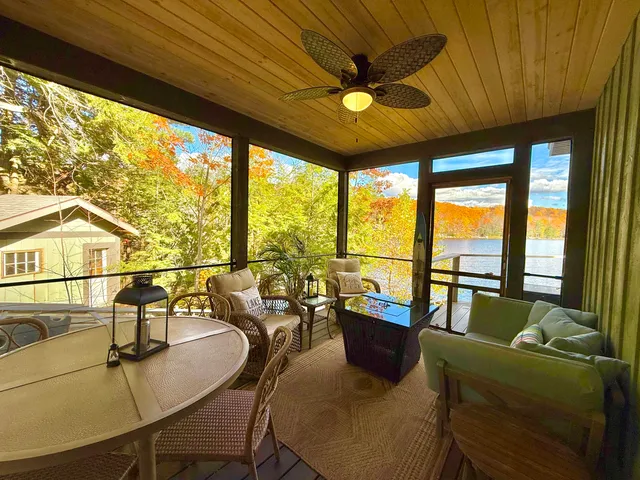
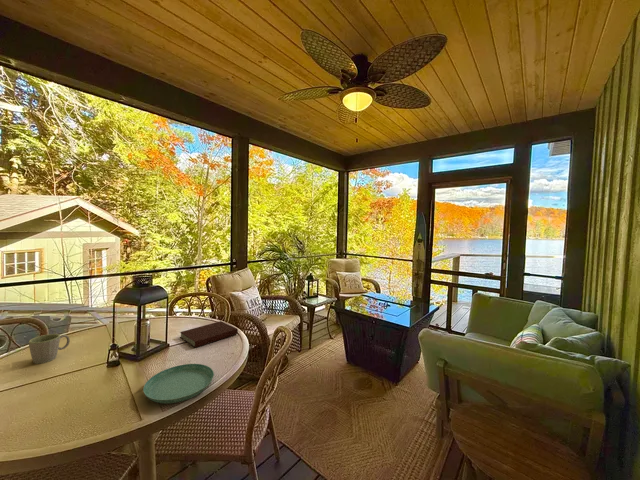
+ notebook (209, 333)
+ mug (50, 347)
+ saucer (180, 383)
